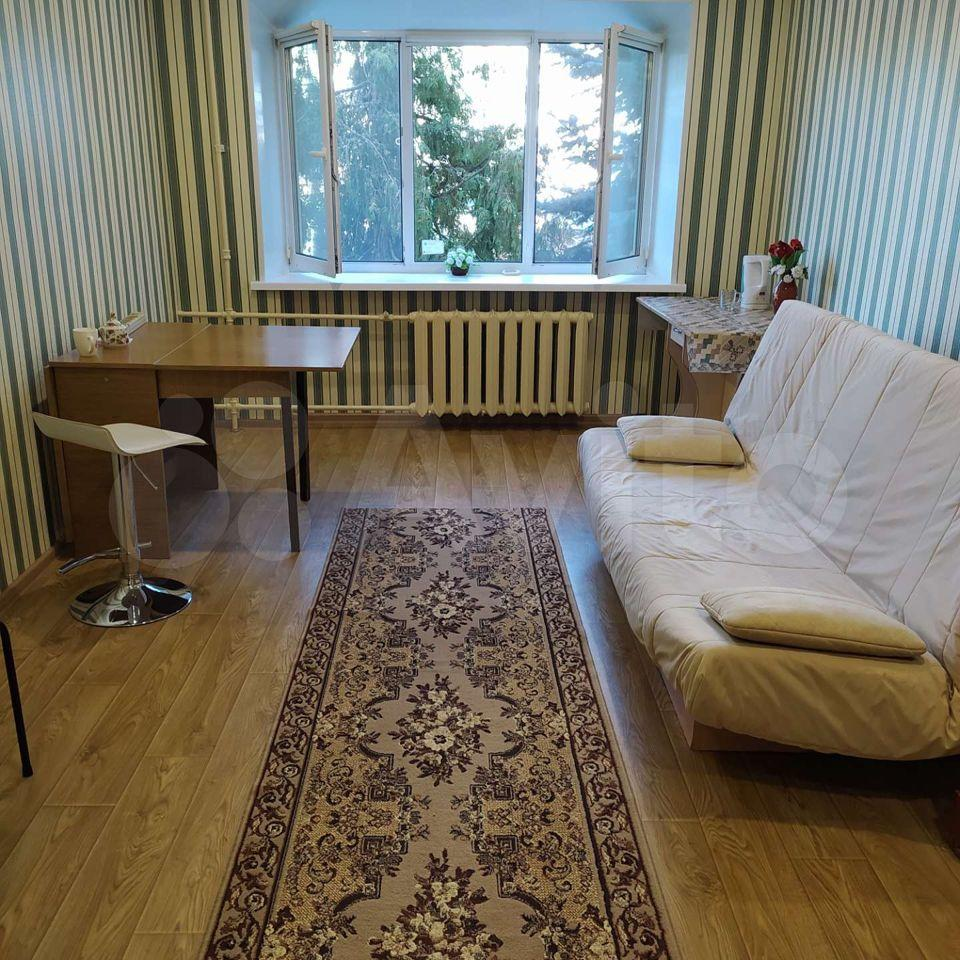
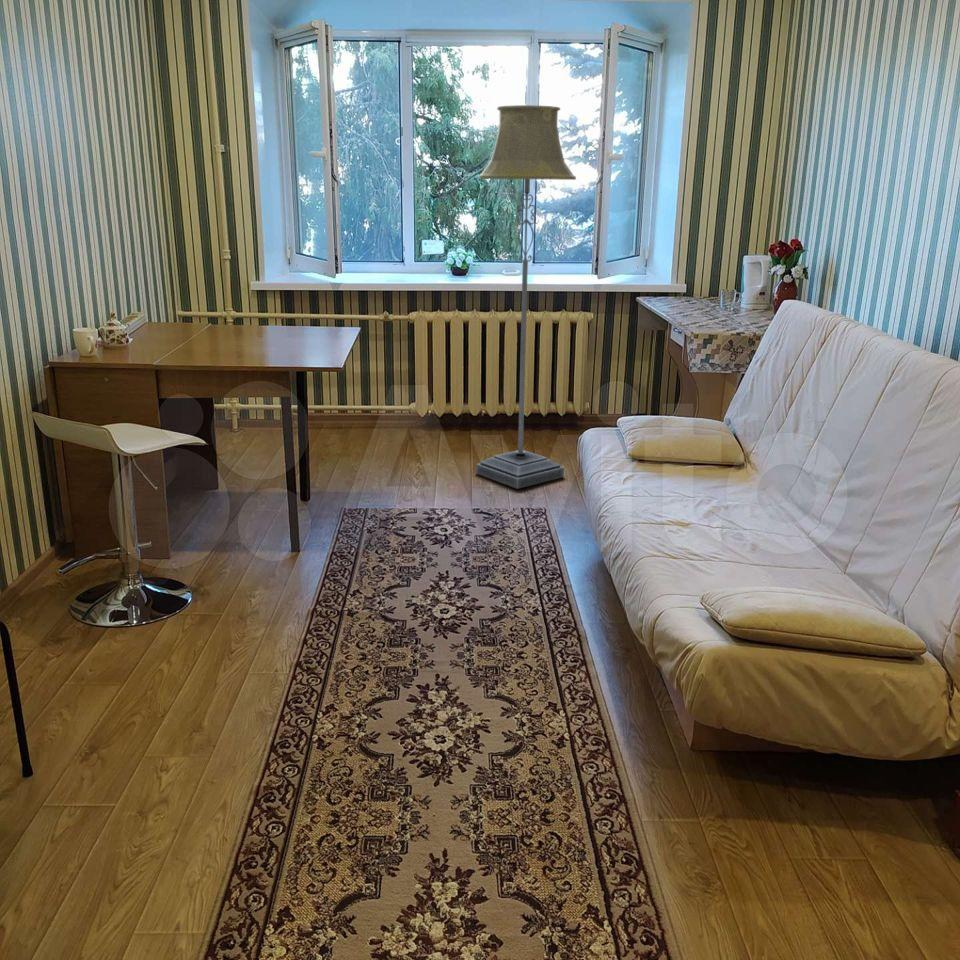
+ floor lamp (523, 302)
